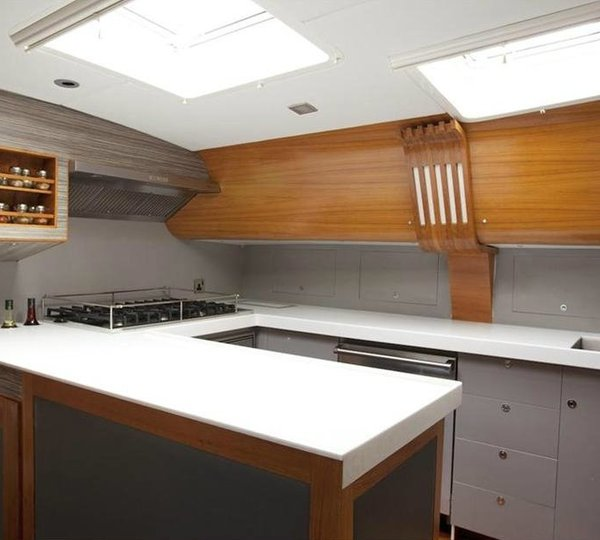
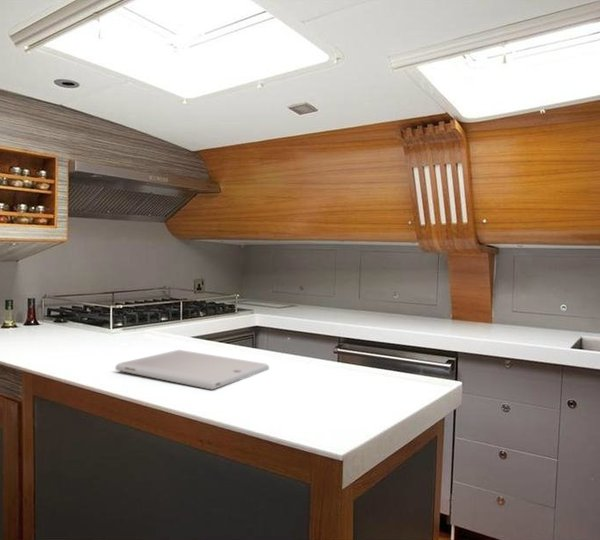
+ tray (193, 366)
